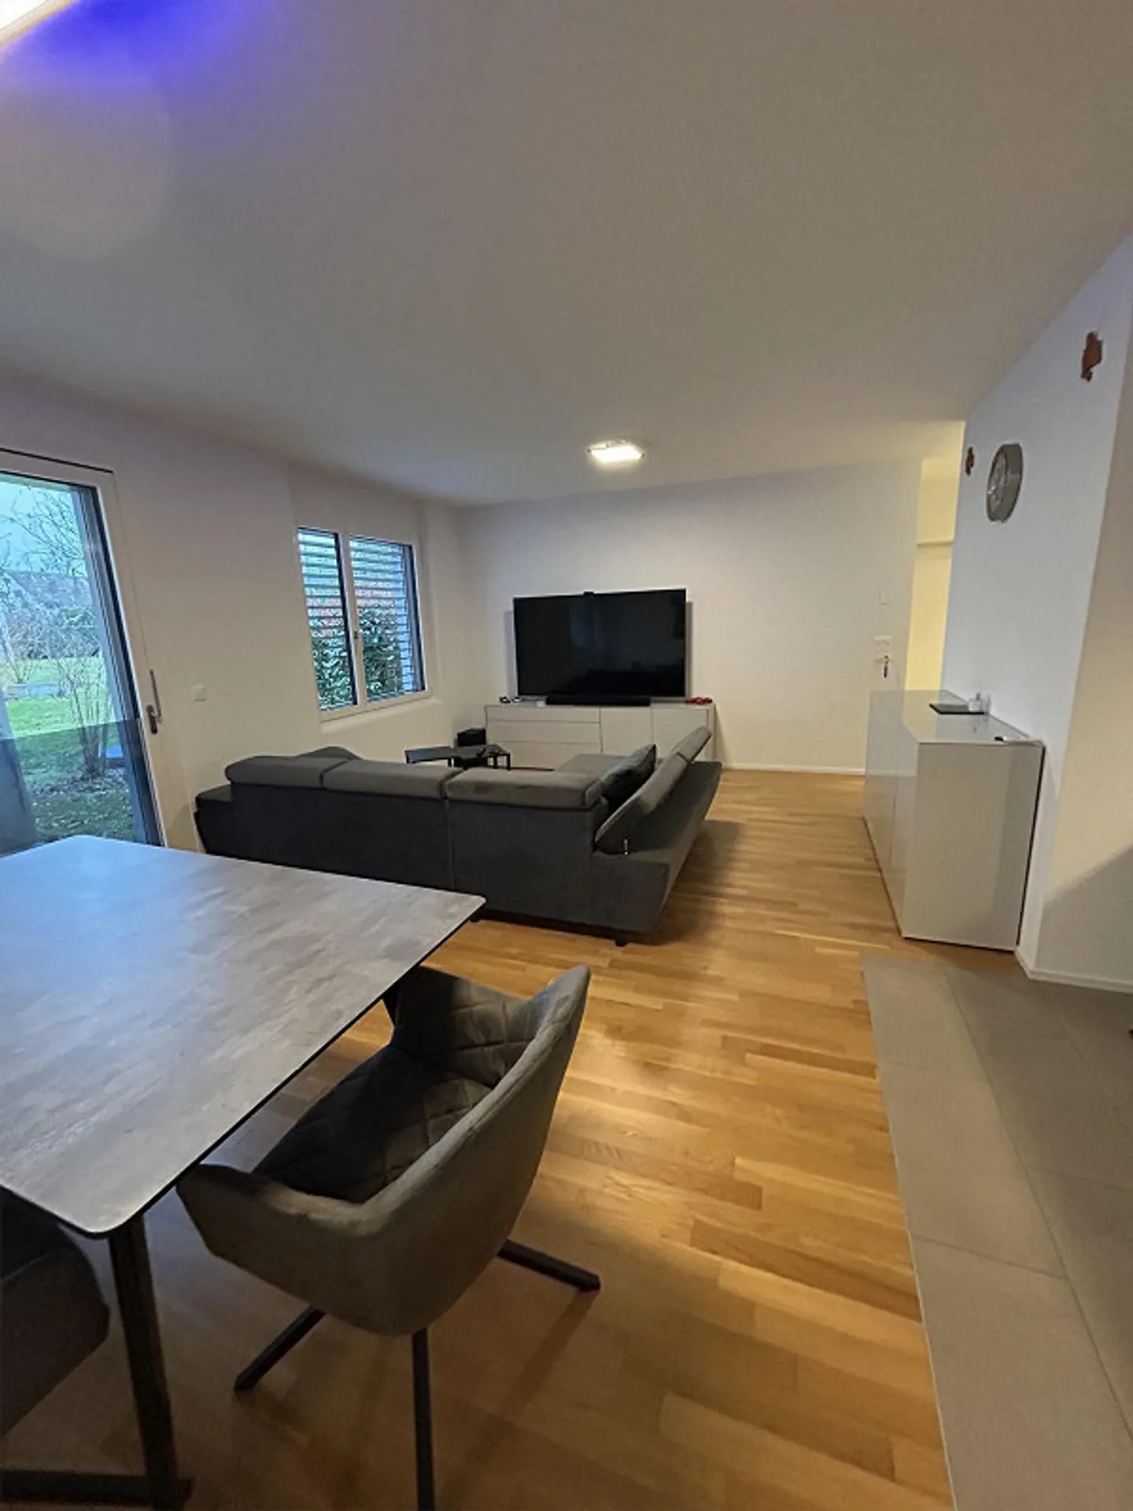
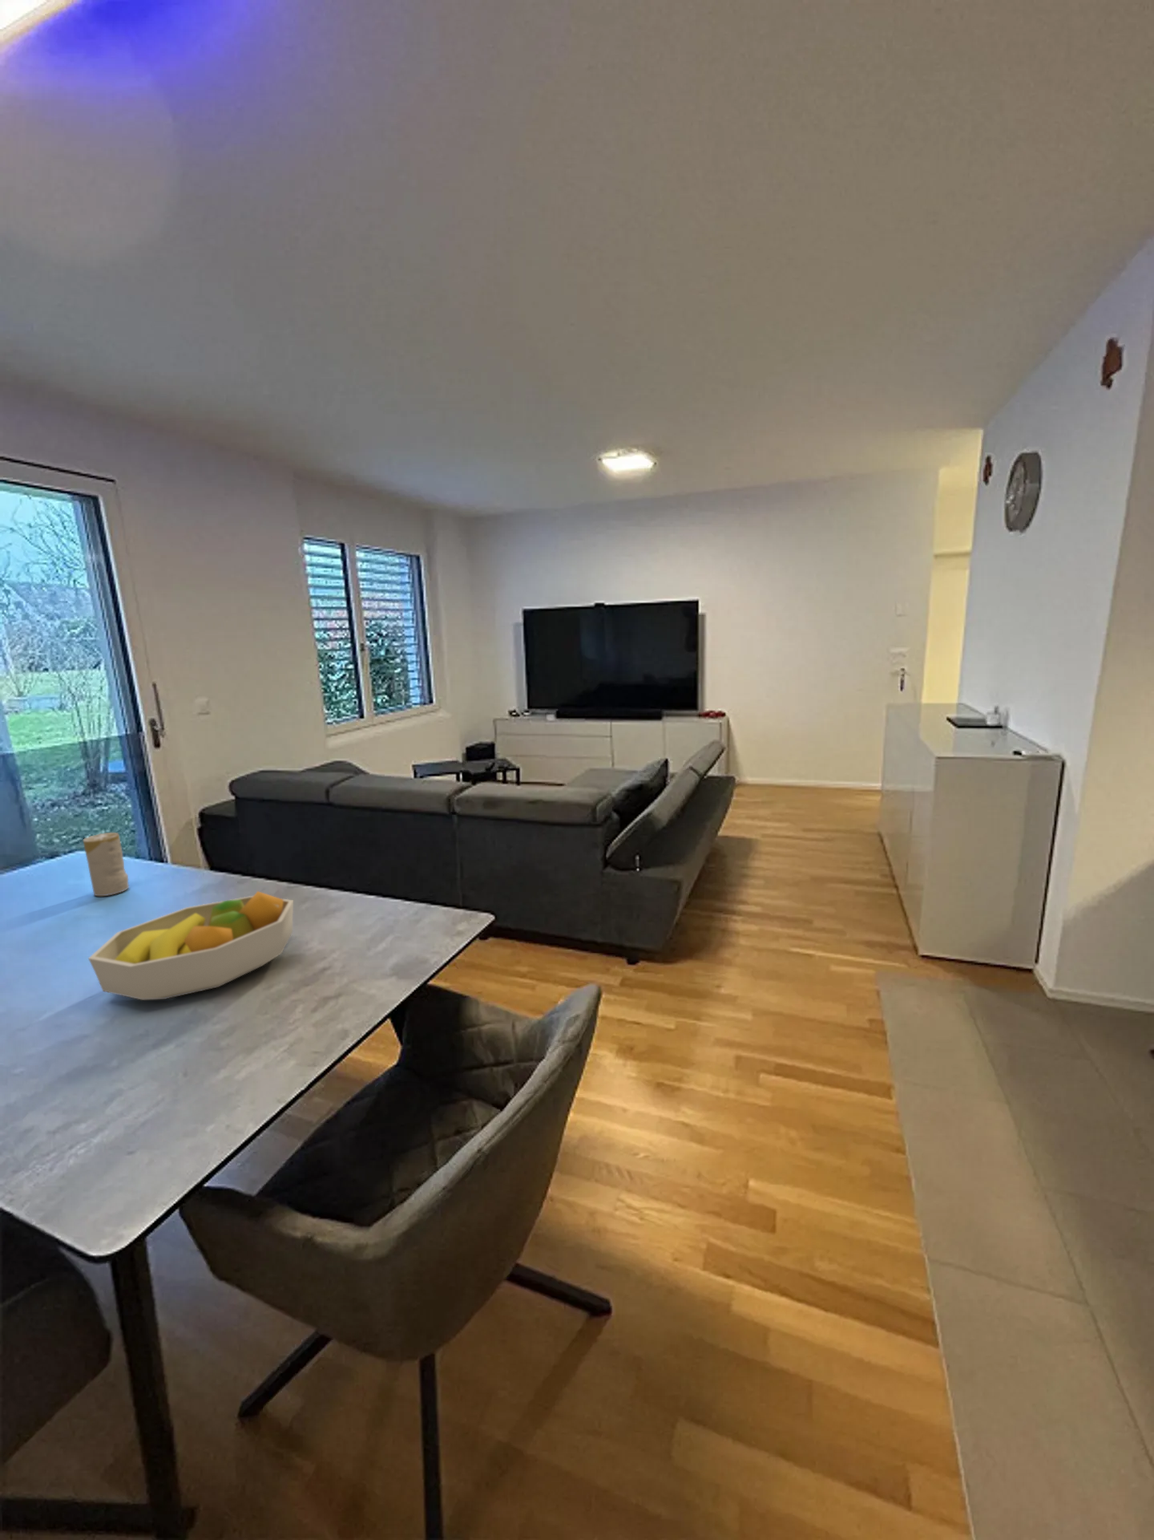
+ fruit bowl (202, 939)
+ candle (107, 863)
